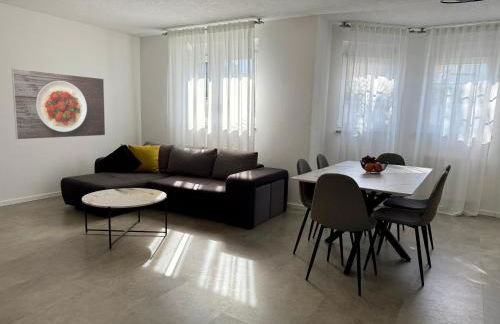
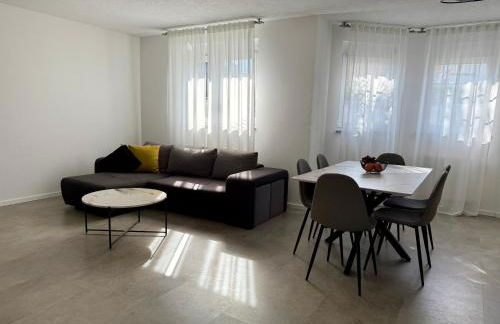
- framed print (64, 106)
